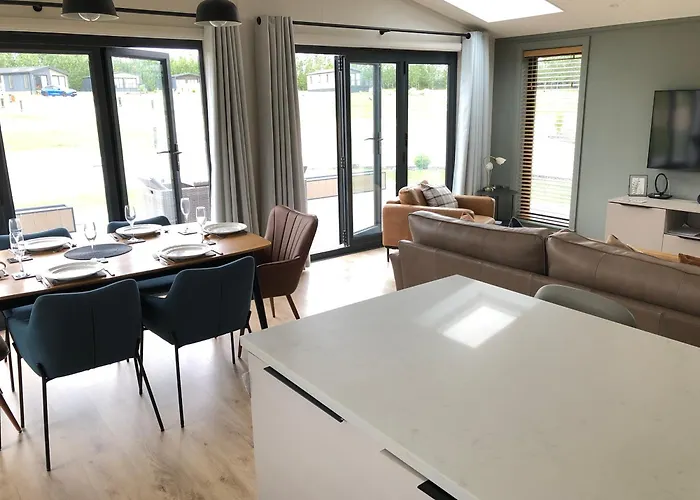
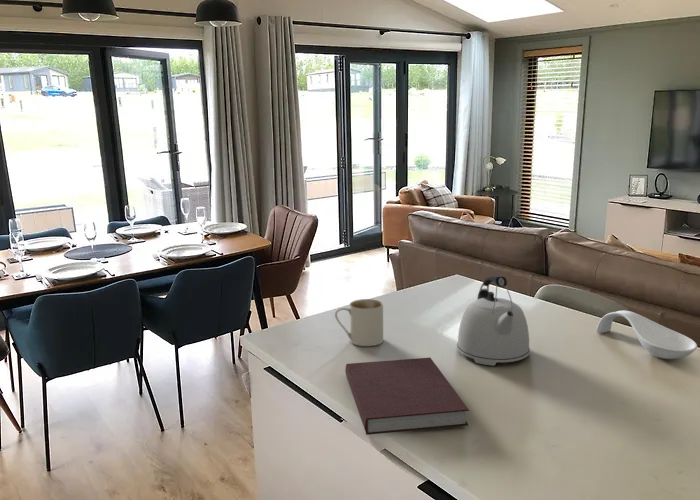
+ kettle (494, 313)
+ spoon rest (643, 332)
+ notebook (401, 391)
+ mug (359, 322)
